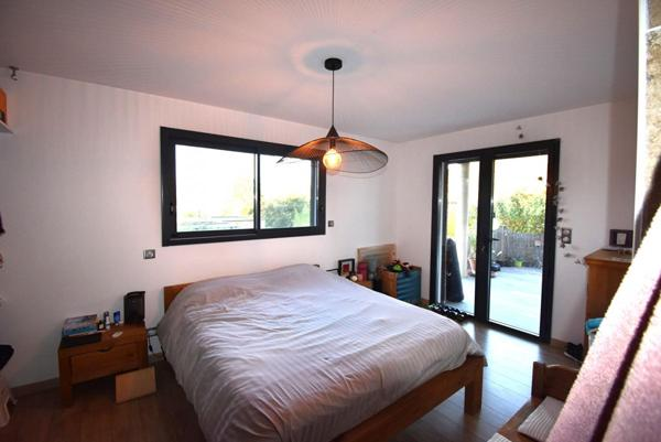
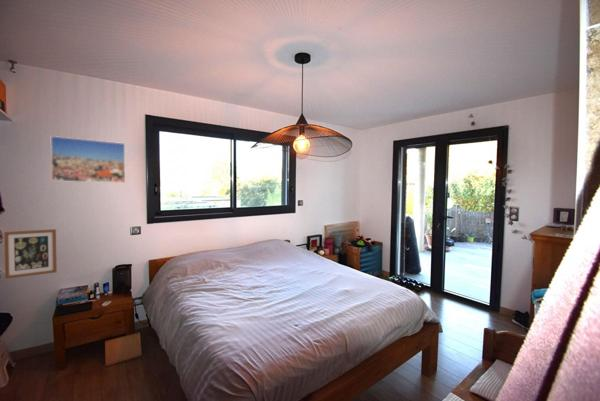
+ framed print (90, 161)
+ wall art (31, 252)
